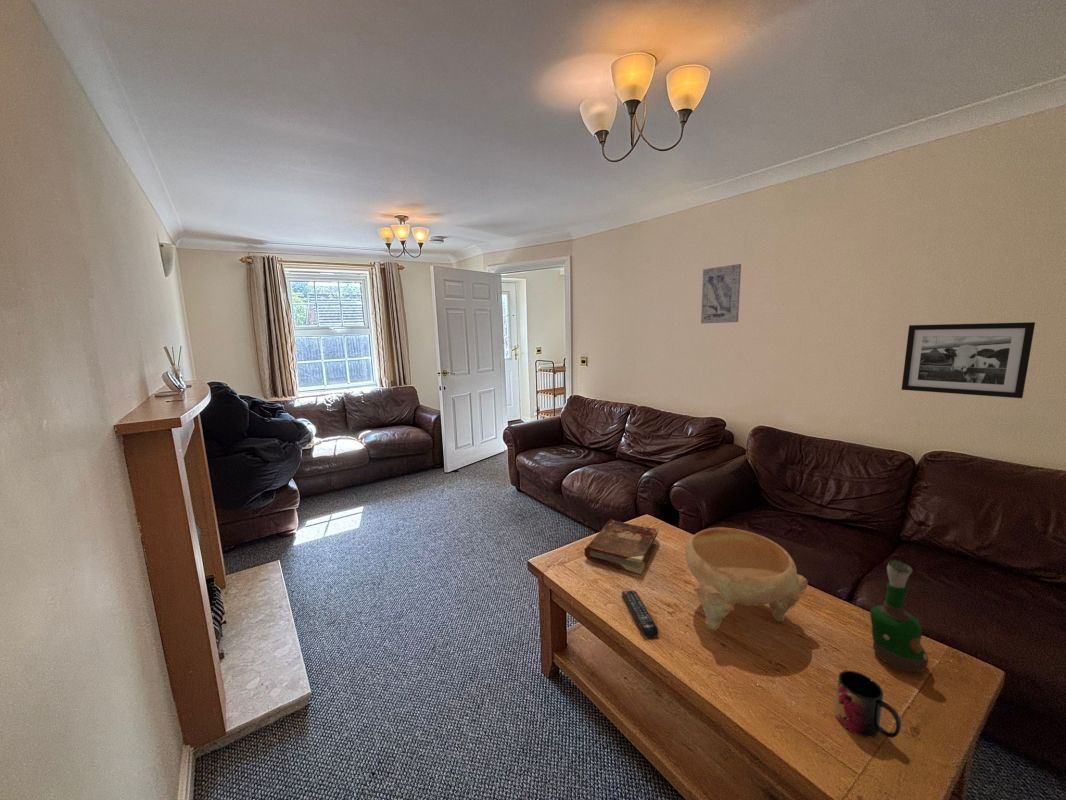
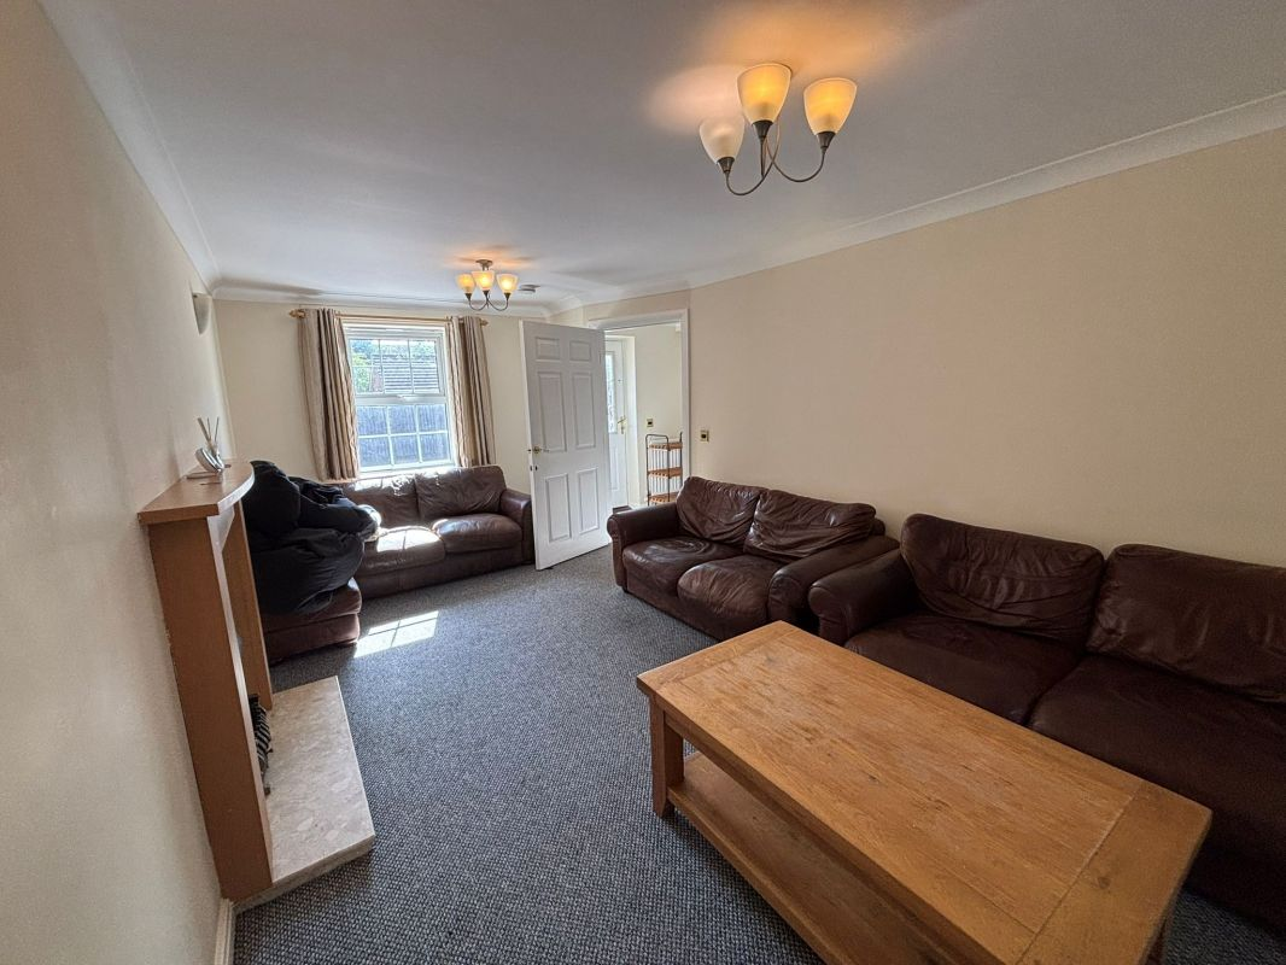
- remote control (638, 610)
- mug (867, 708)
- book (622, 543)
- decorative bowl (731, 580)
- grog bottle (901, 613)
- wall art (720, 295)
- picture frame (962, 359)
